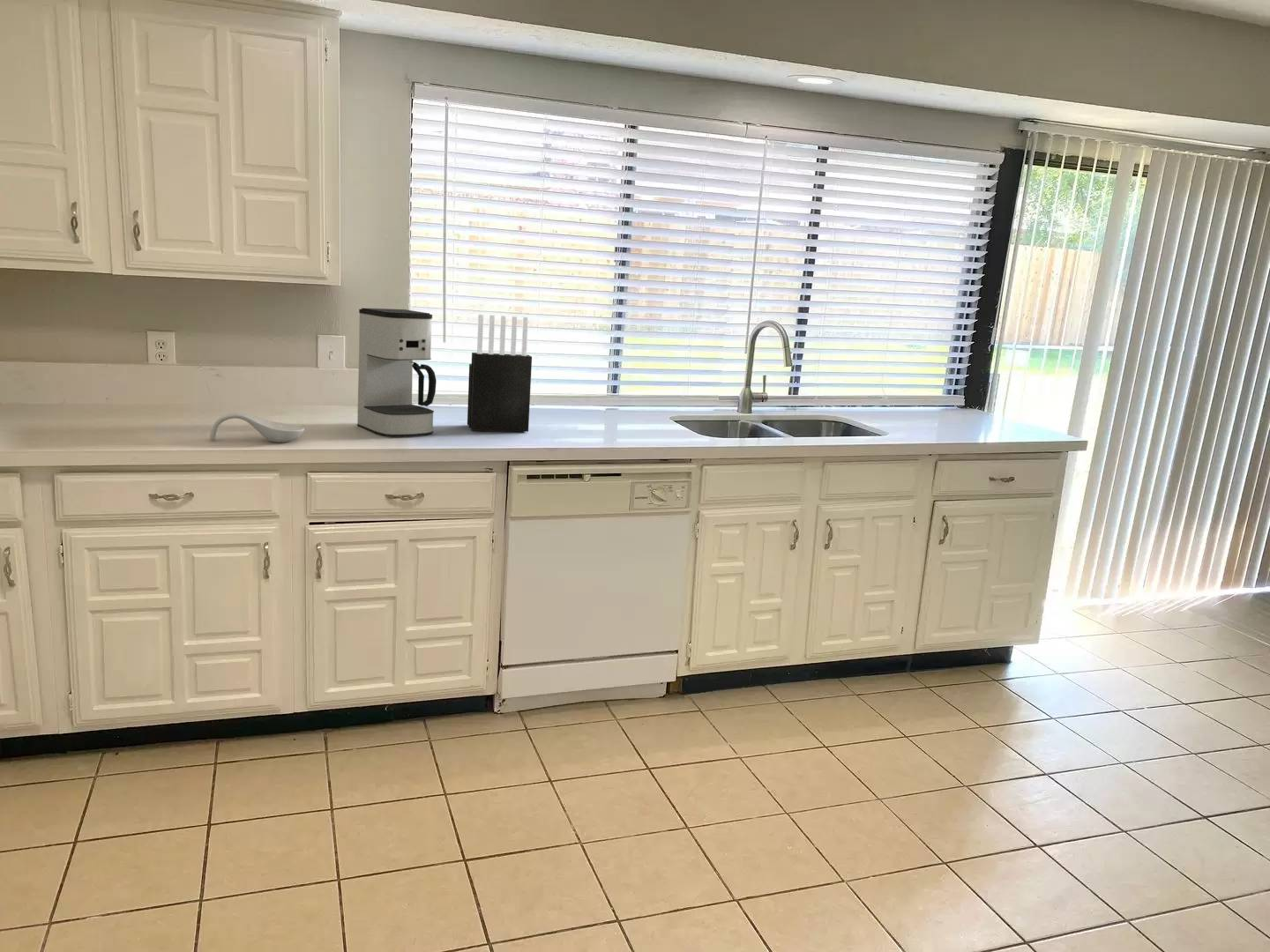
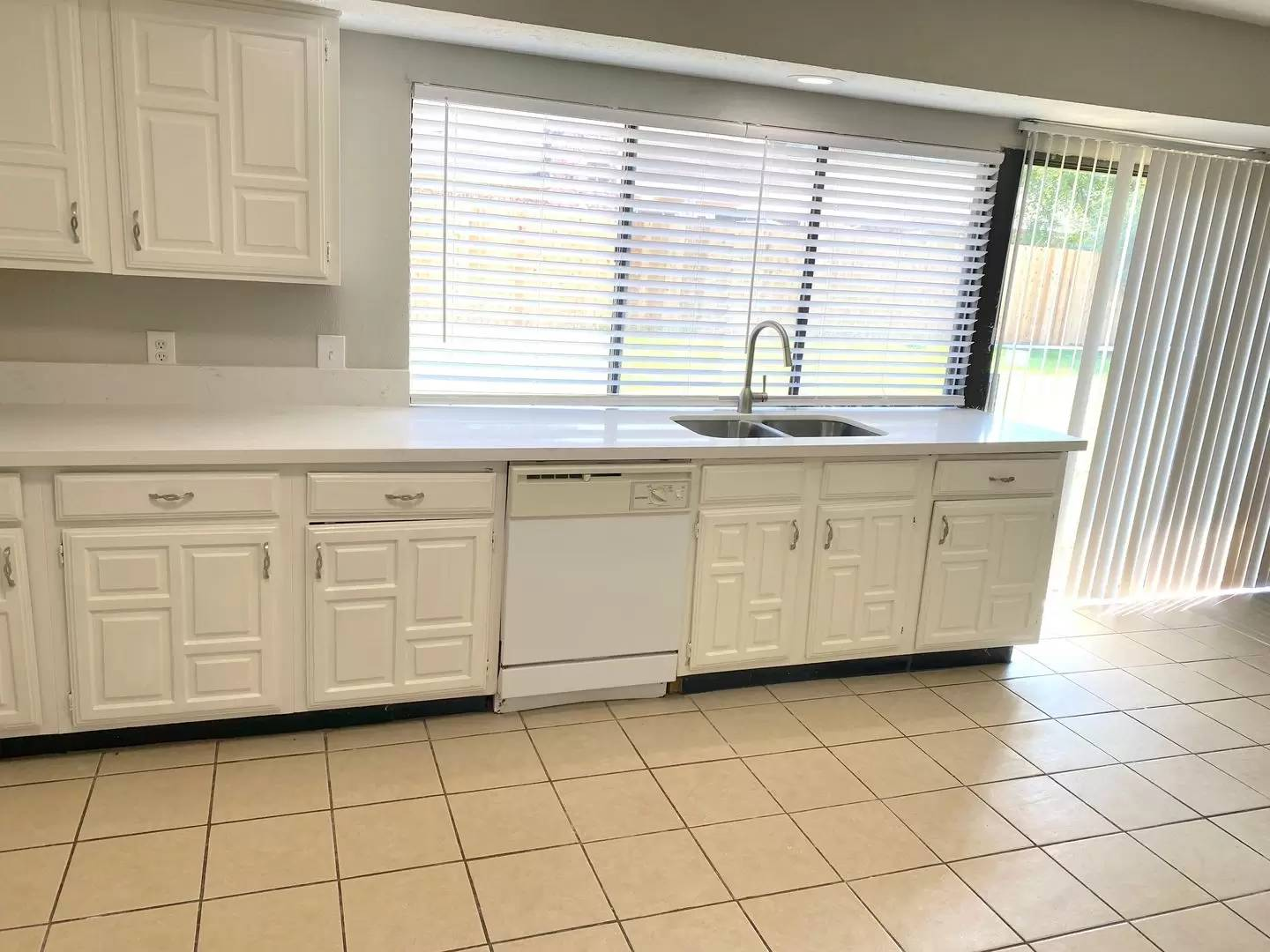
- knife block (499, 372)
- coffee maker (402, 371)
- spoon rest (258, 427)
